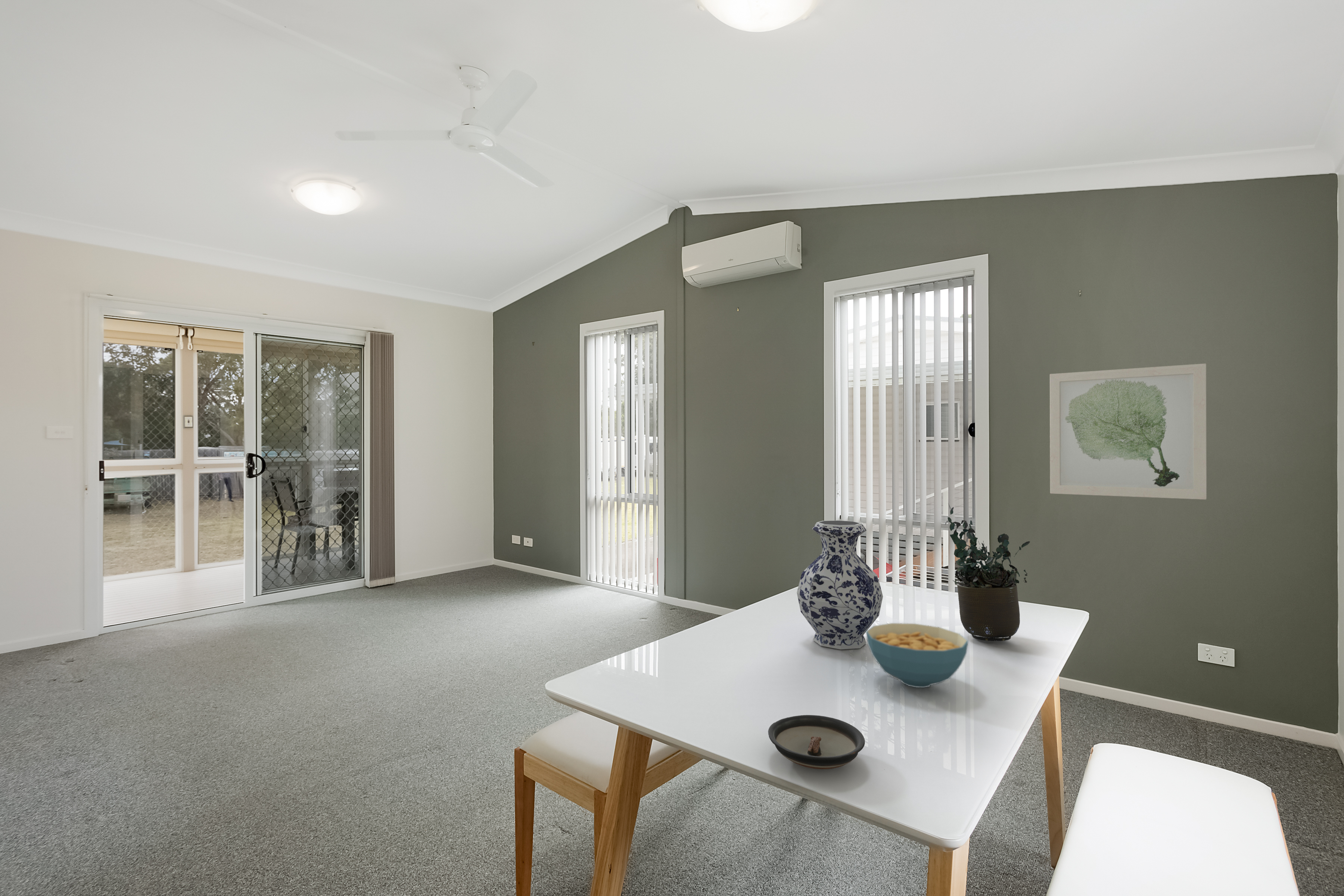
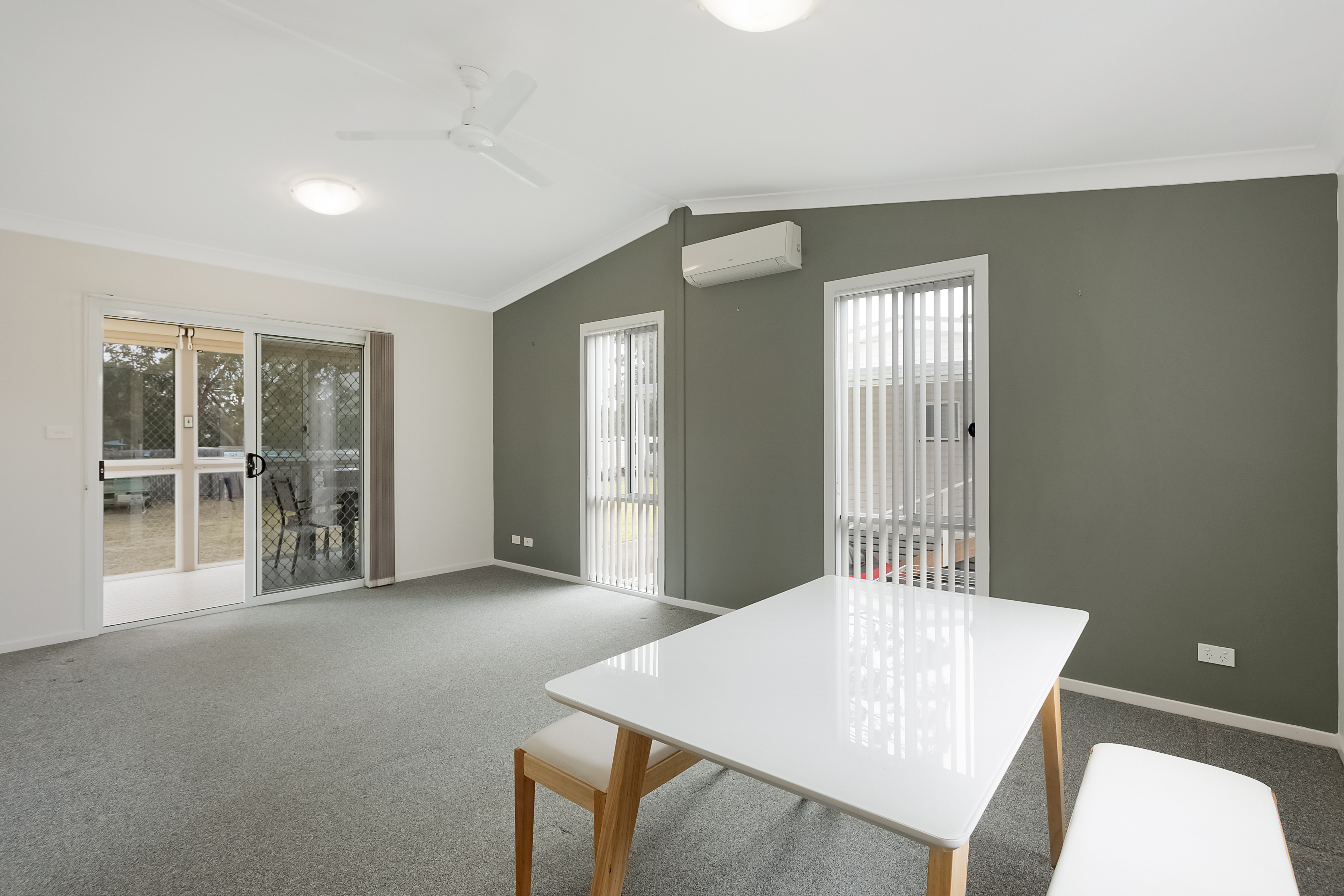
- wall art (1123, 433)
- saucer (816, 746)
- potted plant (979, 569)
- vase (839, 582)
- cereal bowl (916, 659)
